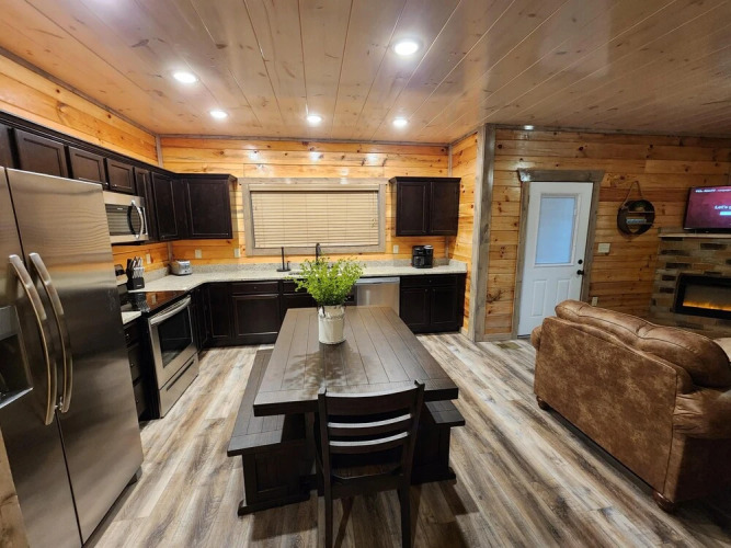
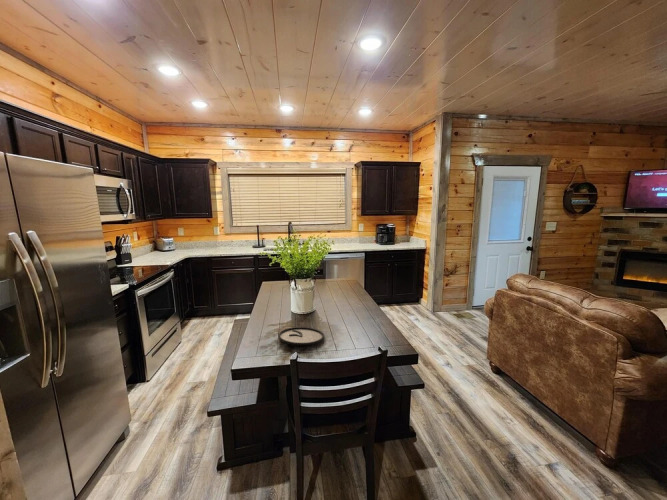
+ plate (301, 335)
